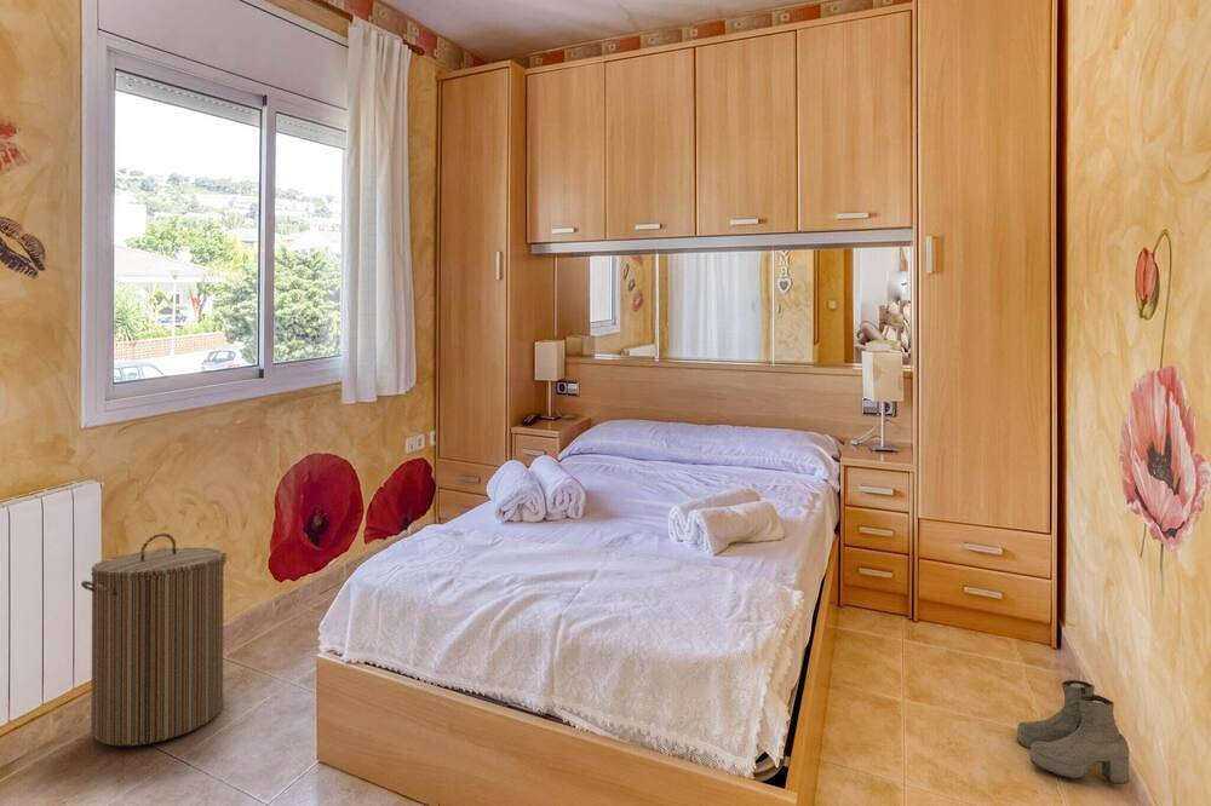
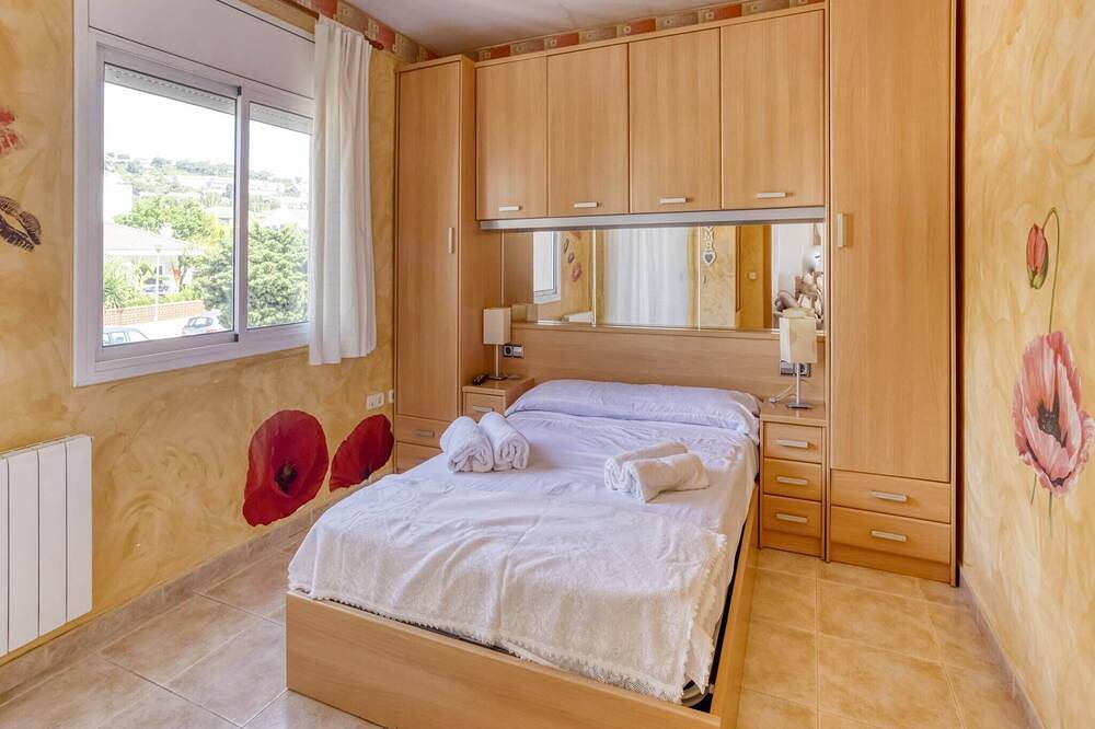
- boots (1069, 725)
- laundry hamper (160, 626)
